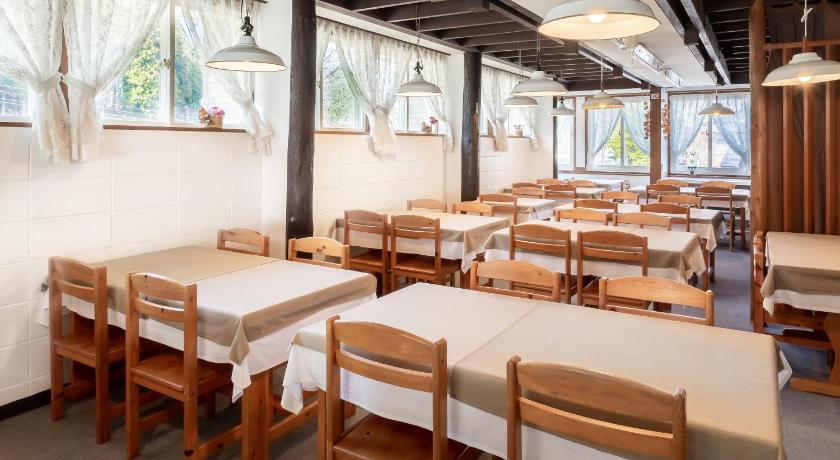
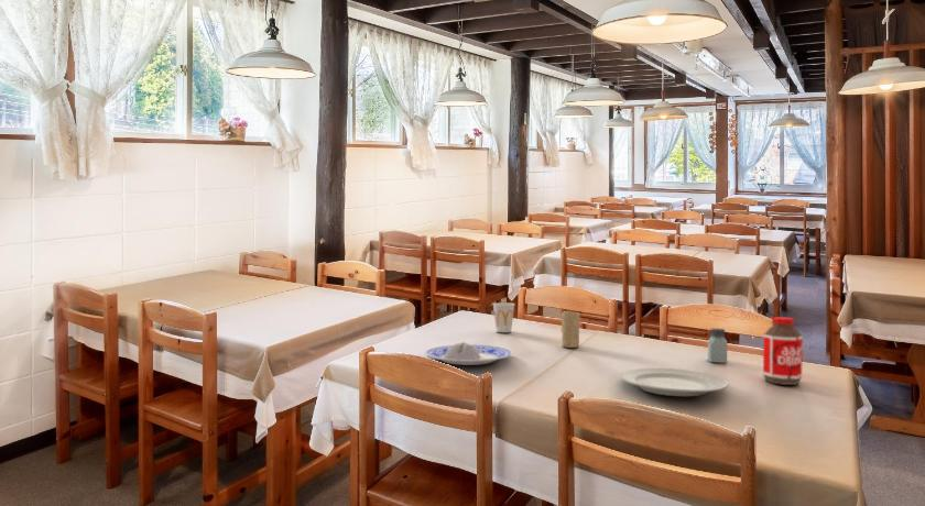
+ candle (570, 328)
+ saltshaker (717, 344)
+ bottle (782, 350)
+ chinaware (673, 383)
+ plate (468, 351)
+ cup (503, 317)
